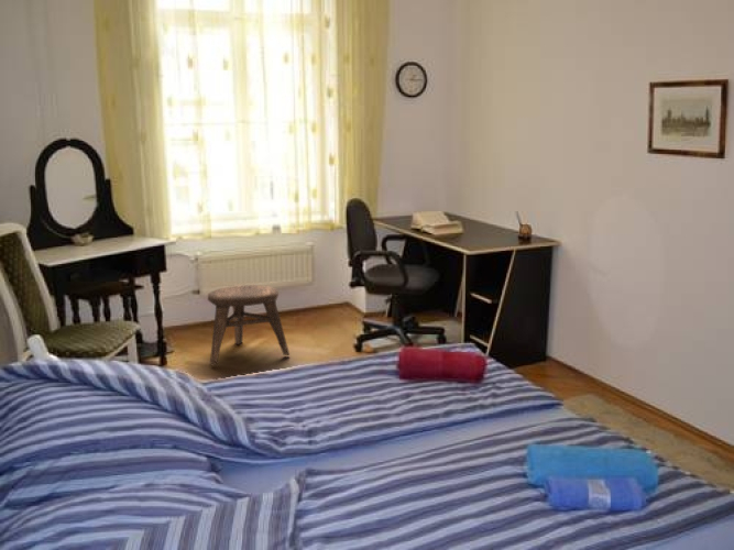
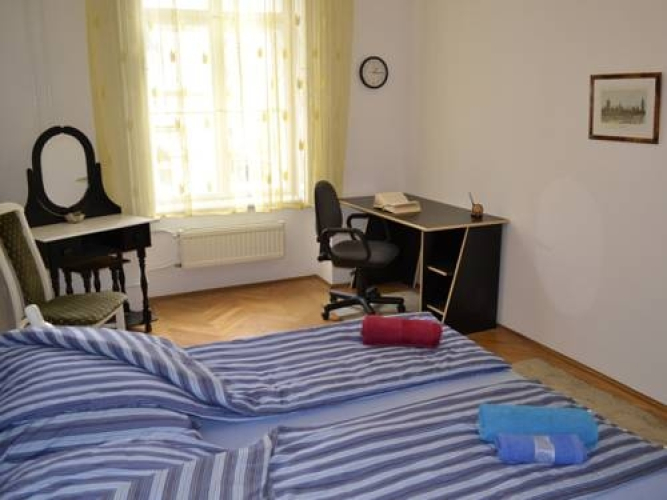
- stool (243, 322)
